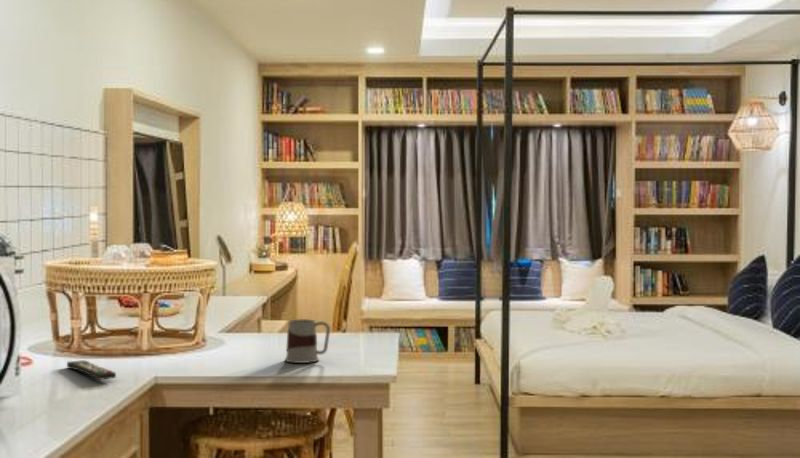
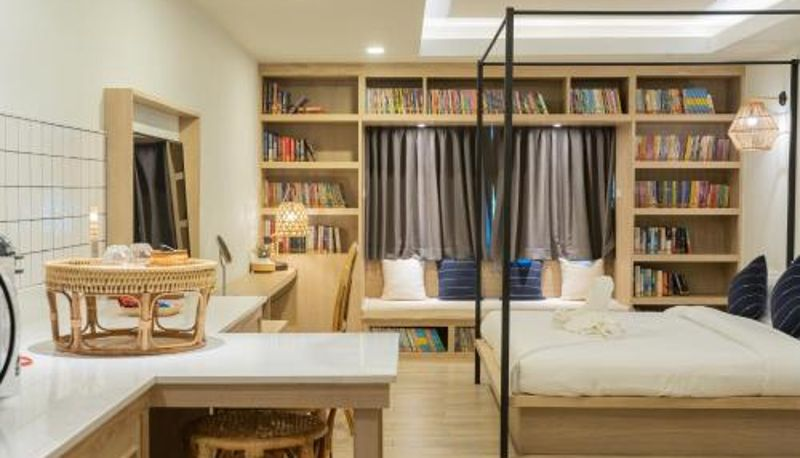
- remote control (90, 369)
- mug (307, 340)
